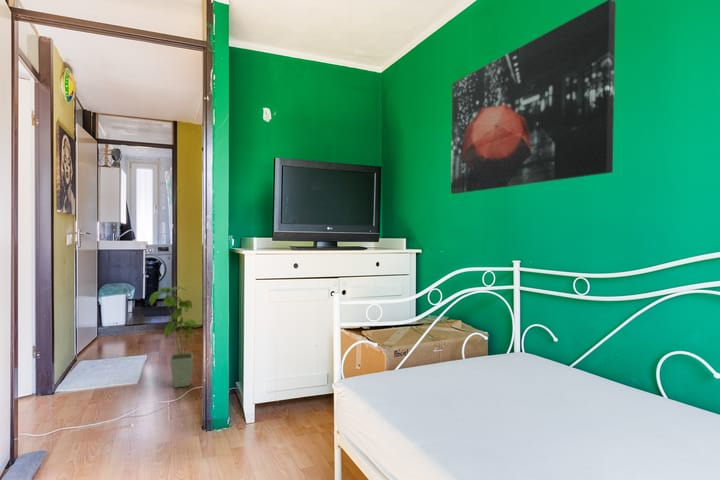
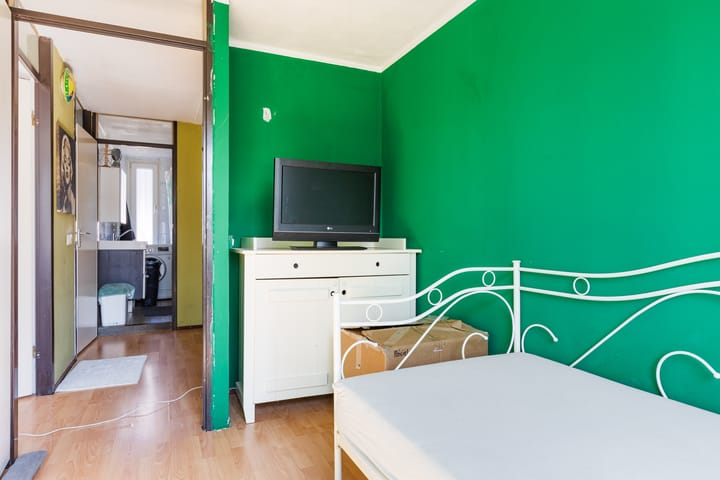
- wall art (515, 118)
- house plant (176, 338)
